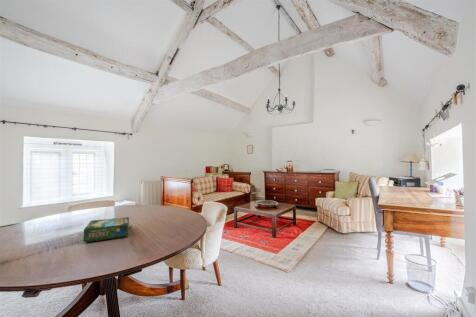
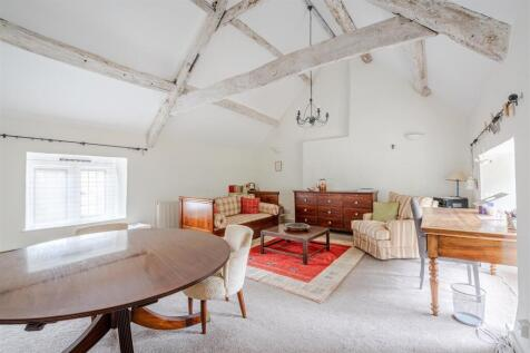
- board game (108, 228)
